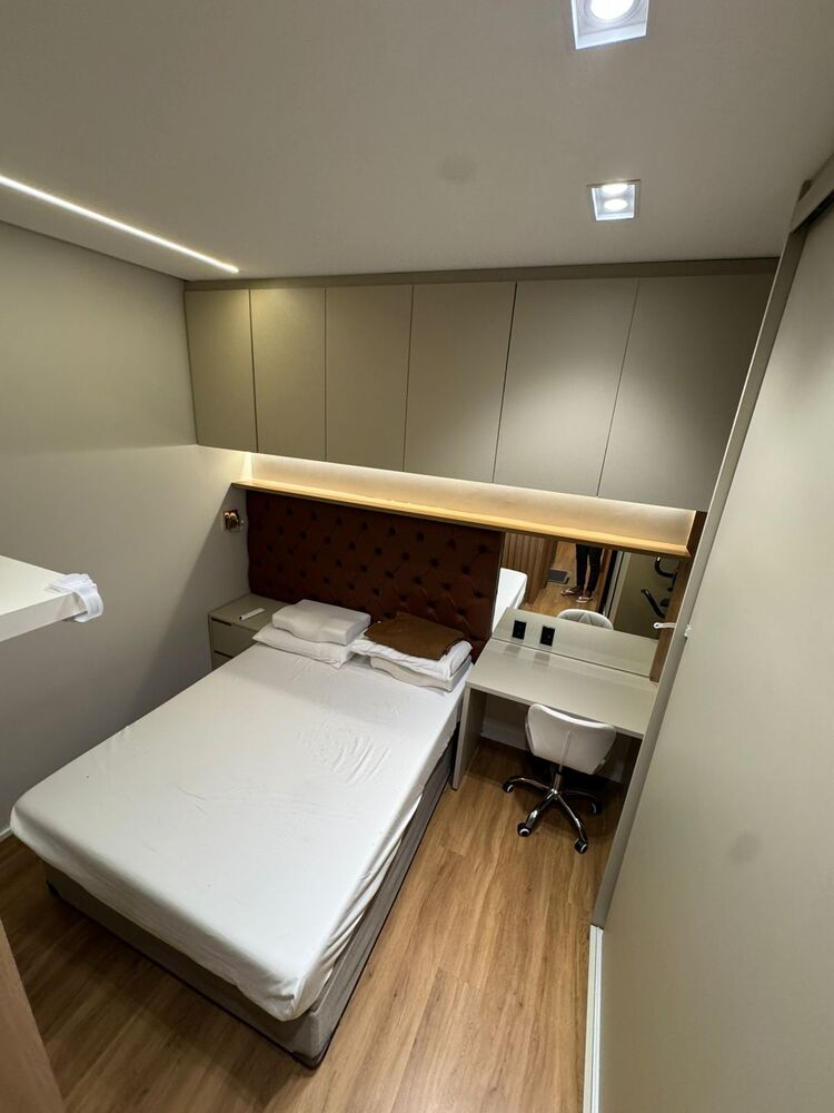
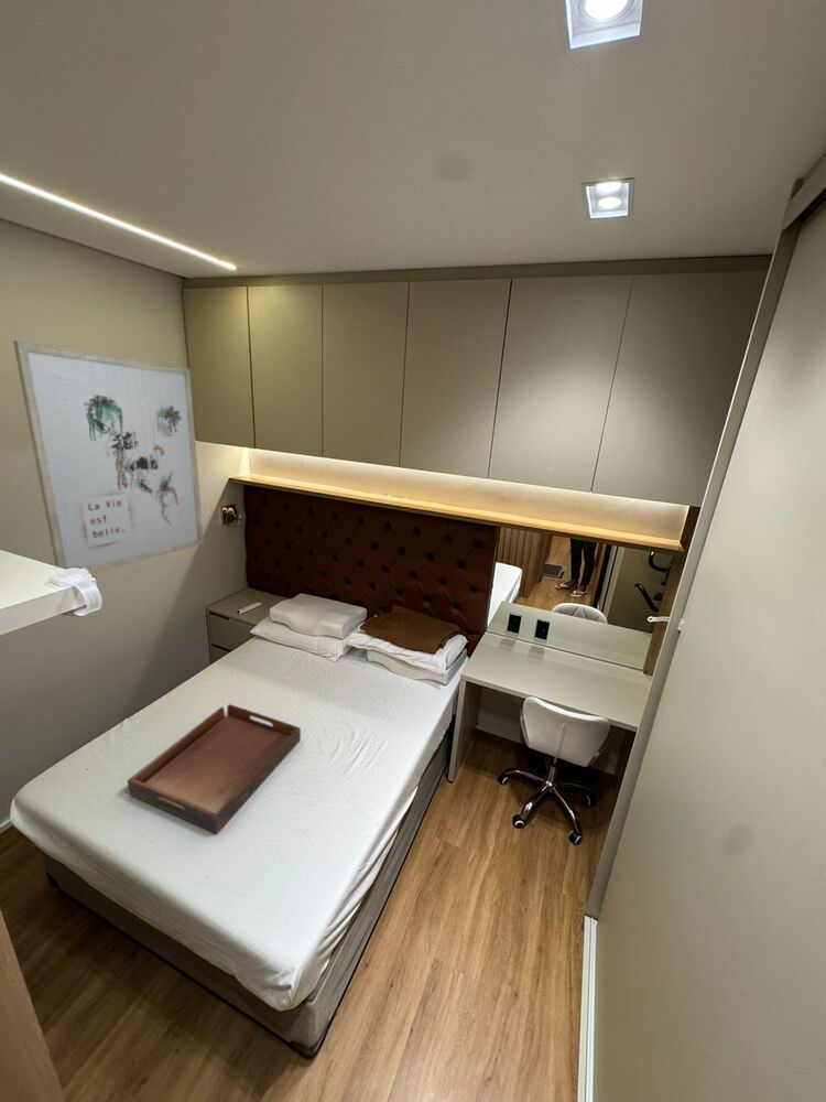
+ wall art (129, 465)
+ serving tray (222, 757)
